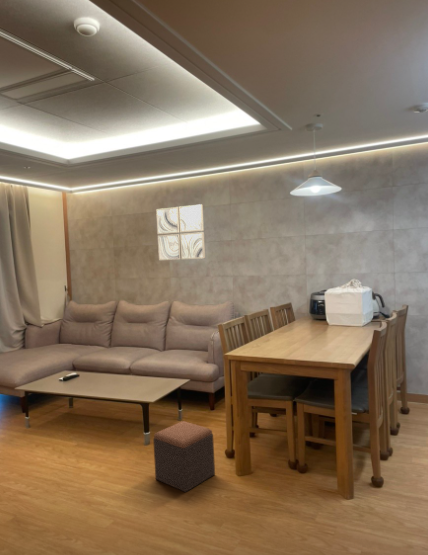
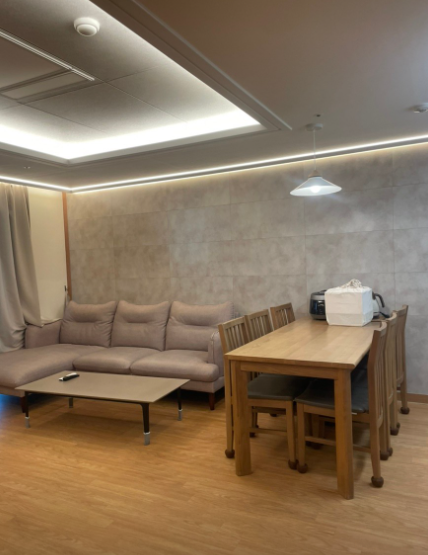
- wall art (179, 232)
- footstool (184, 453)
